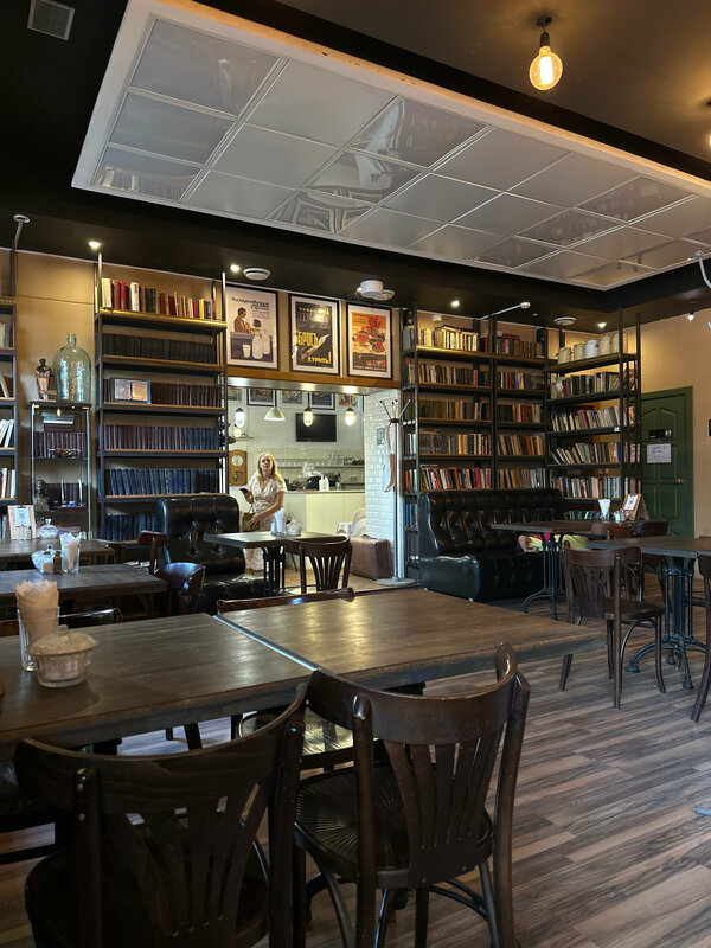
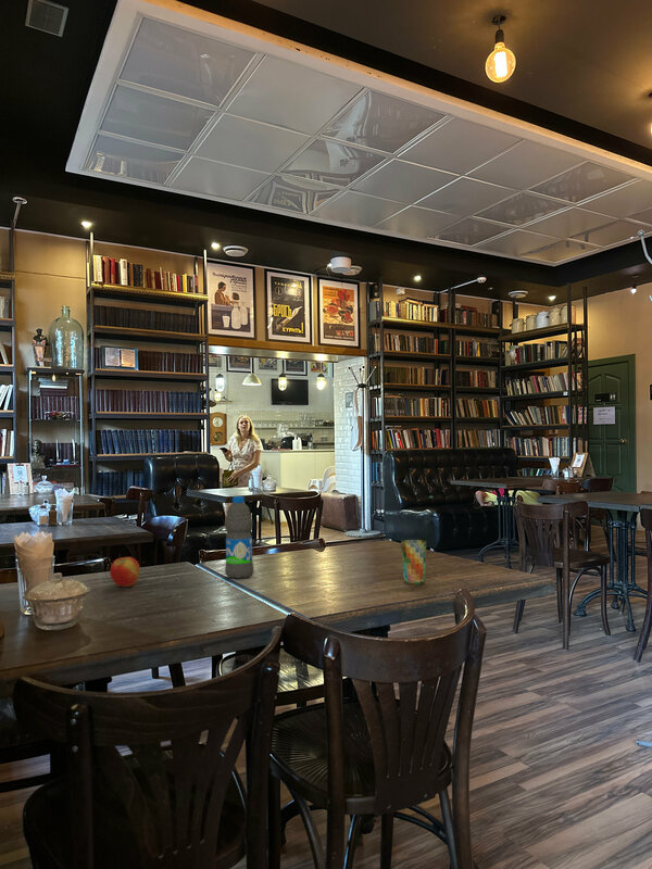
+ cup (414, 562)
+ apple (125, 569)
+ water bottle (238, 536)
